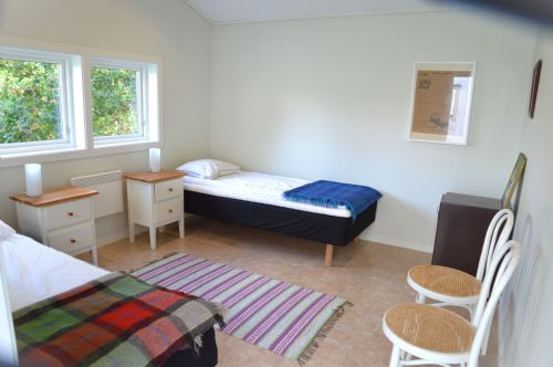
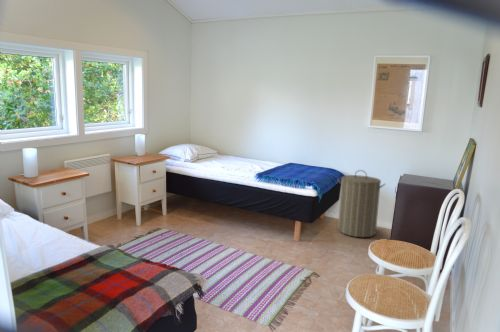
+ laundry hamper (359, 201)
